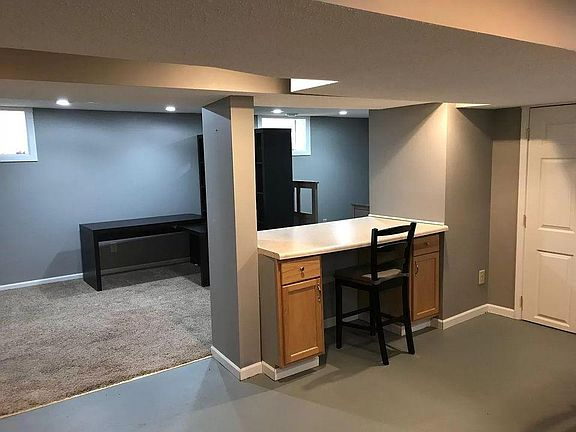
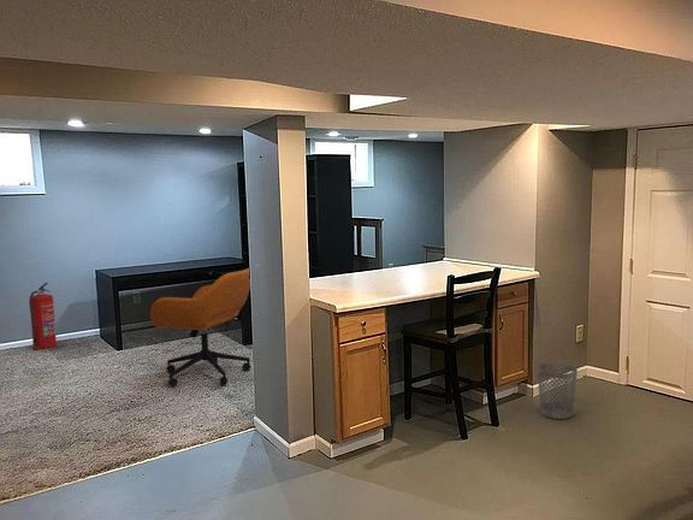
+ fire extinguisher (41, 314)
+ office chair (203, 321)
+ wastebasket (556, 390)
